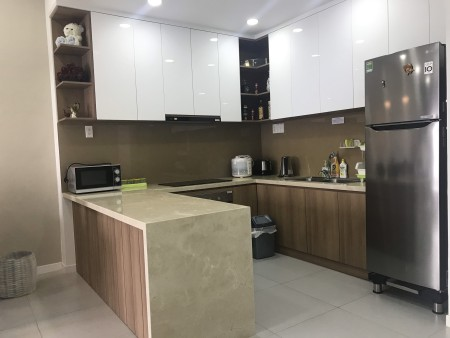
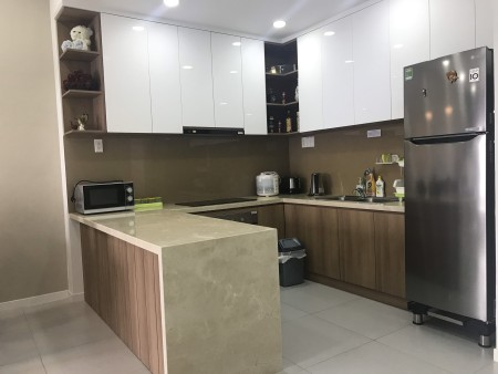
- woven basket (16, 273)
